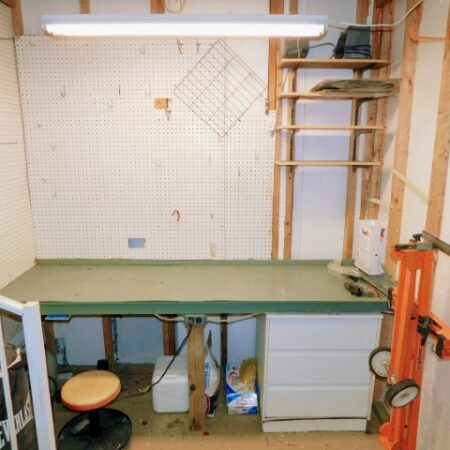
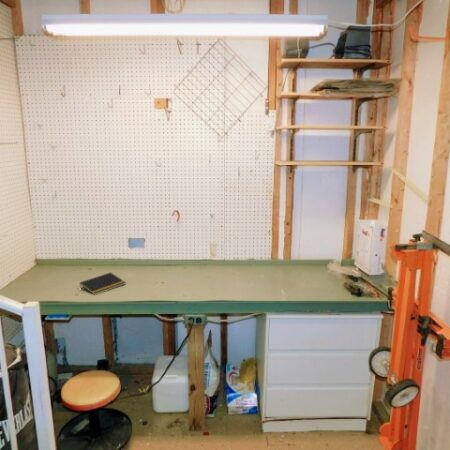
+ notepad (103, 283)
